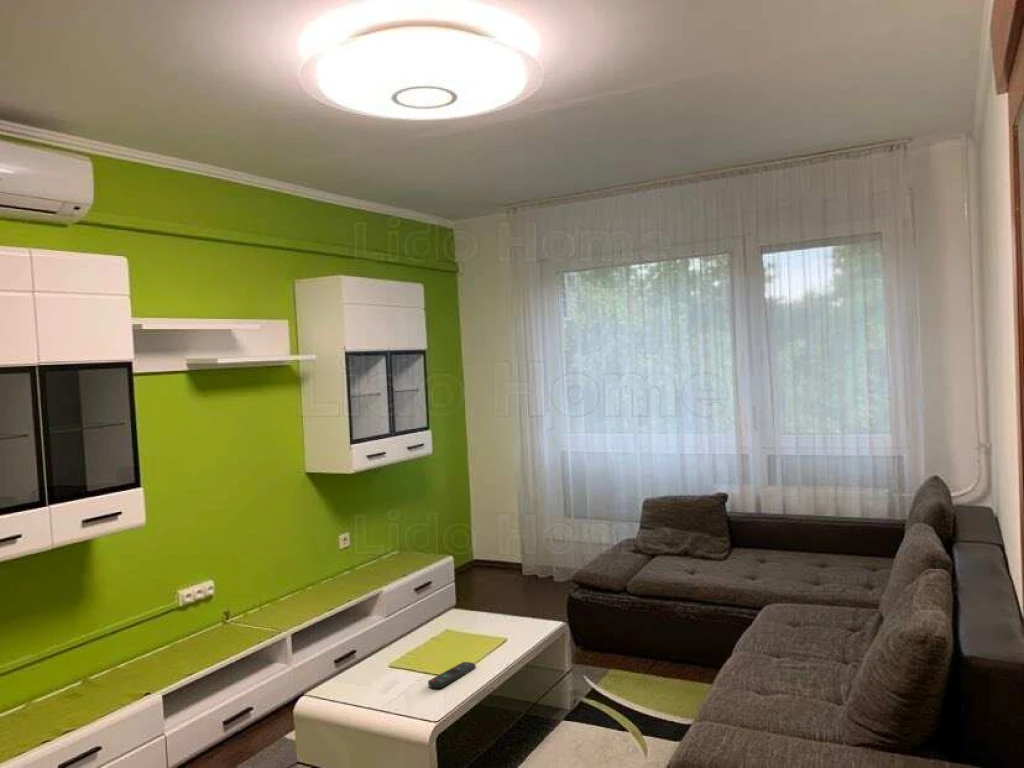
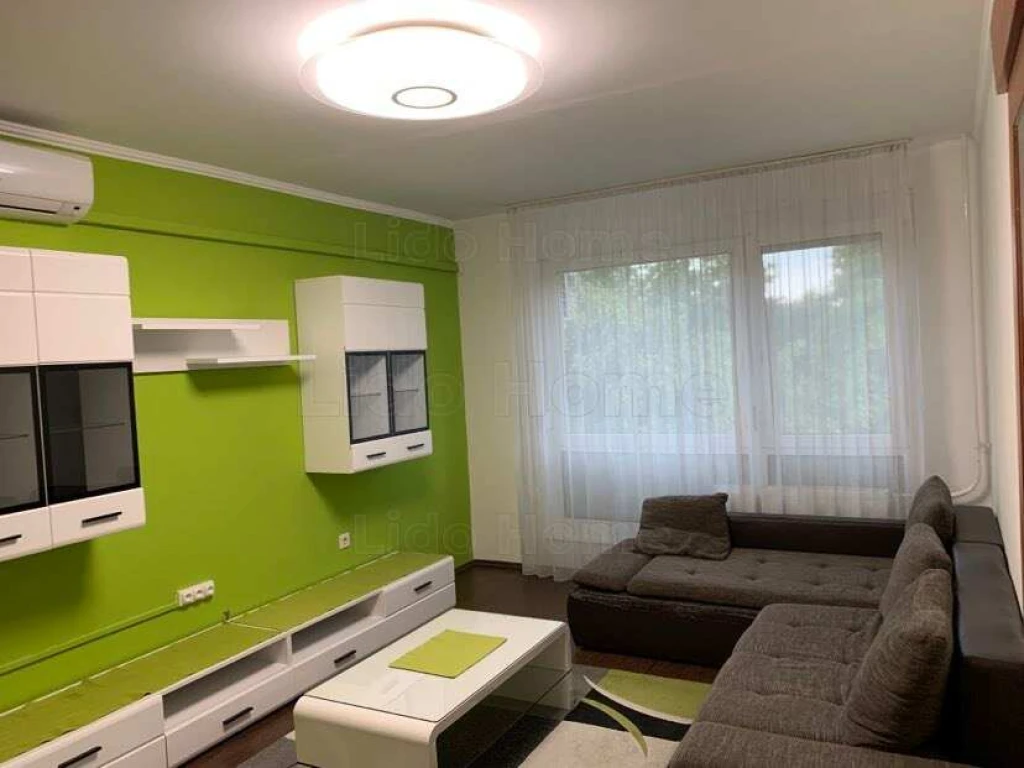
- remote control (452, 674)
